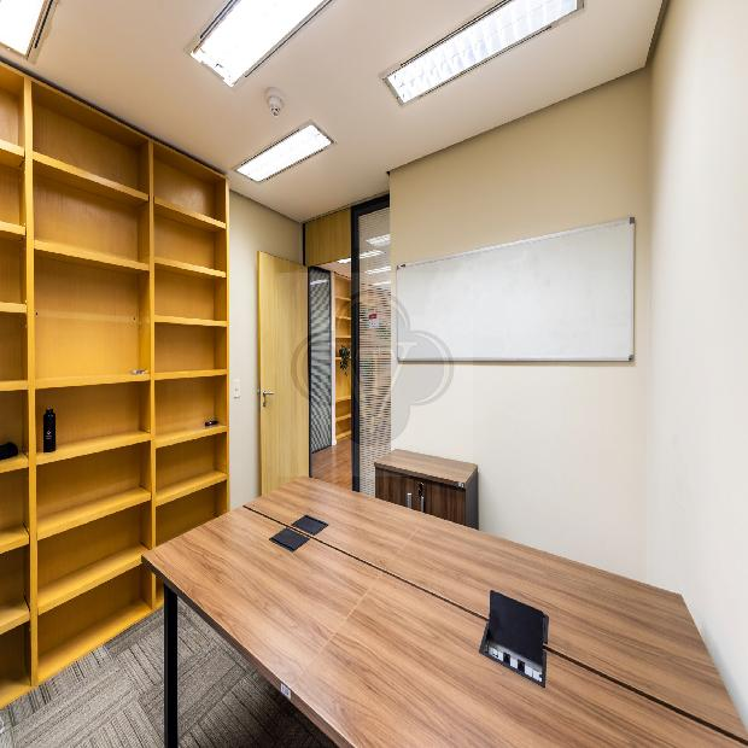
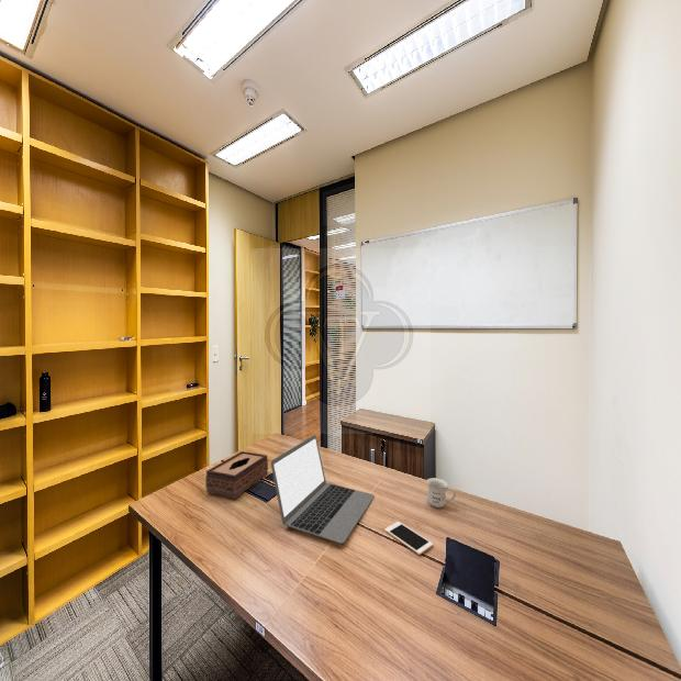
+ laptop (325, 481)
+ mug (440, 493)
+ tissue box (238, 472)
+ cell phone (408, 536)
